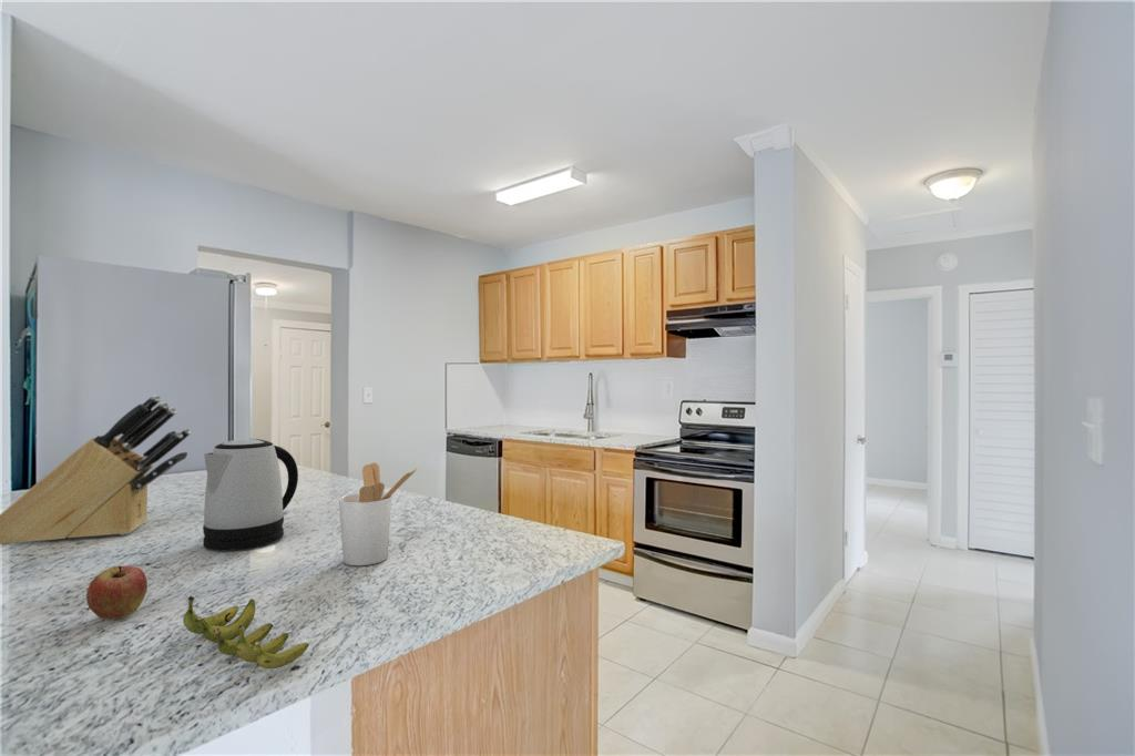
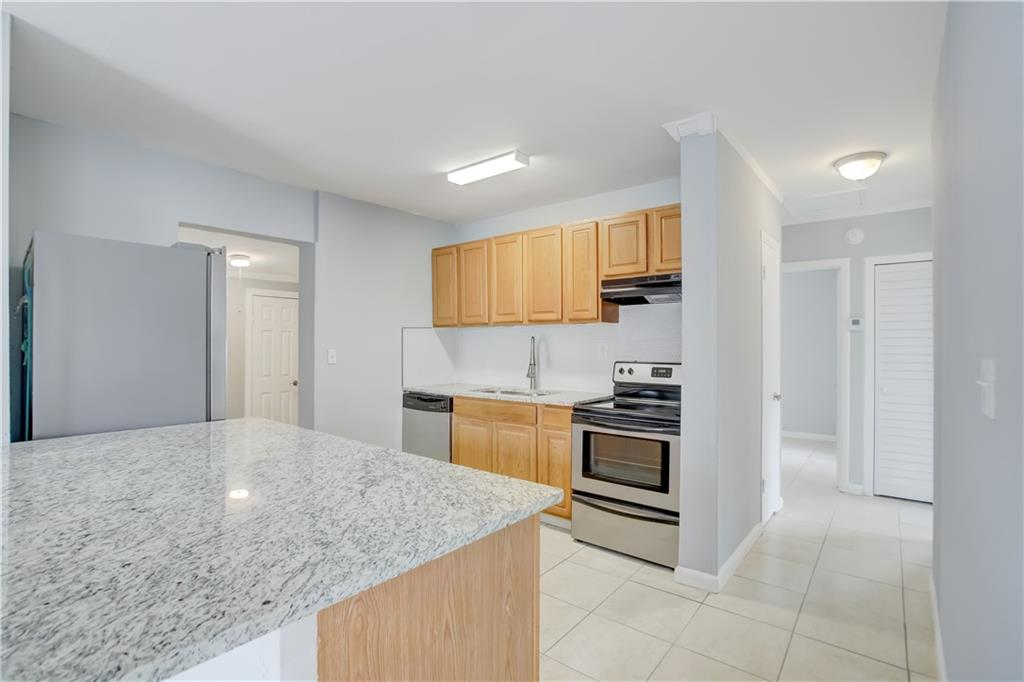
- banana (250, 622)
- fruit (117, 589)
- utensil holder (379, 512)
- kettle (254, 488)
- knife block (94, 463)
